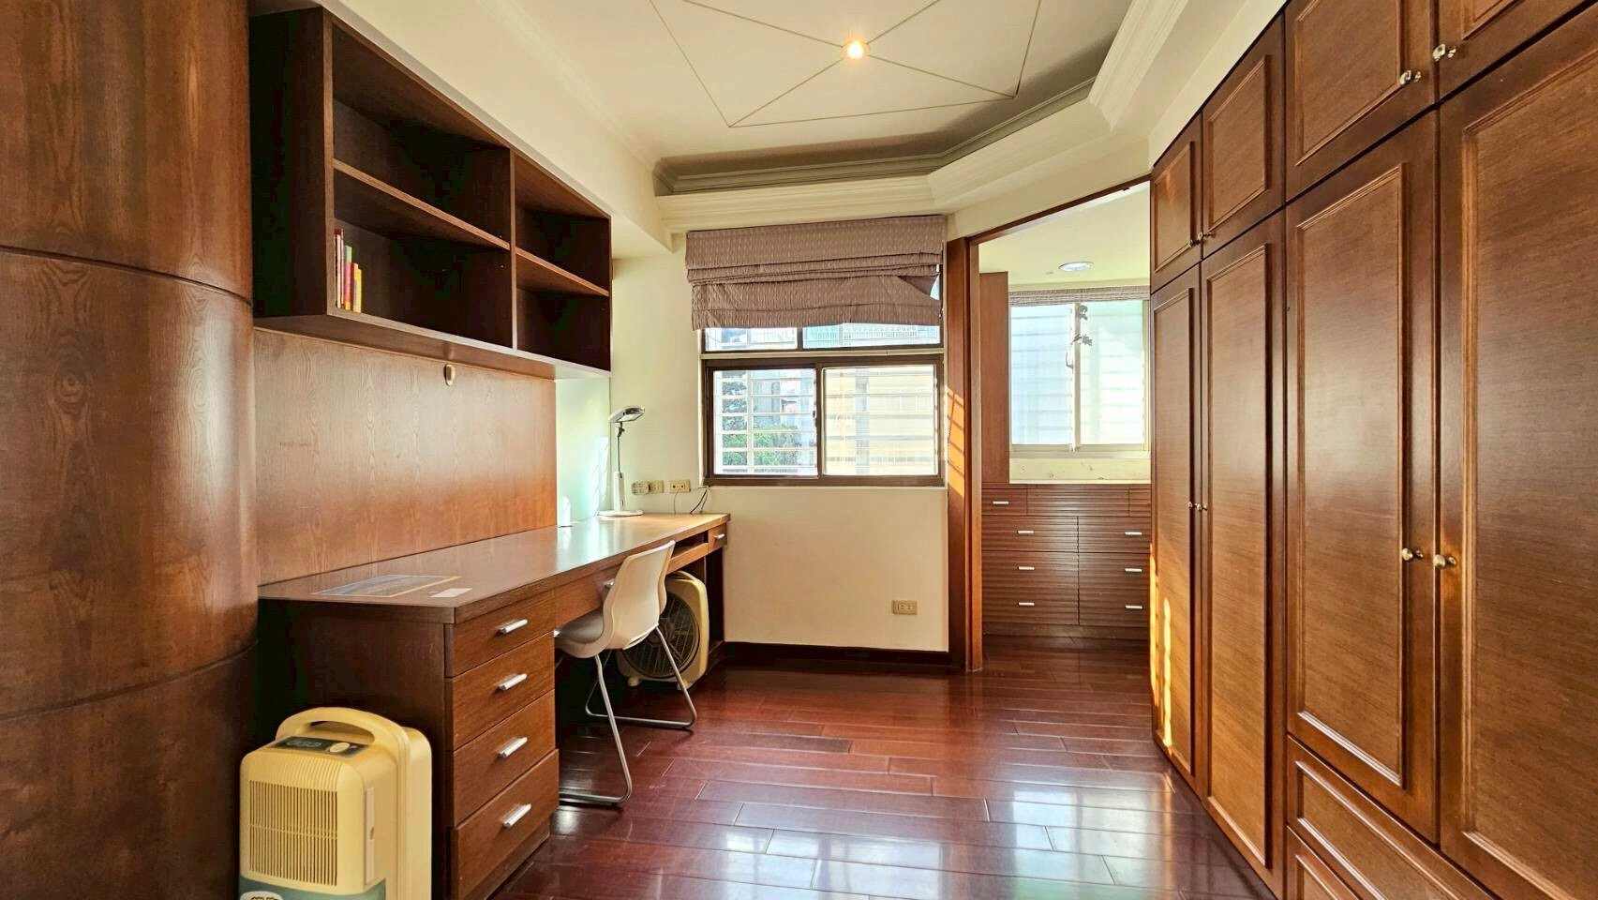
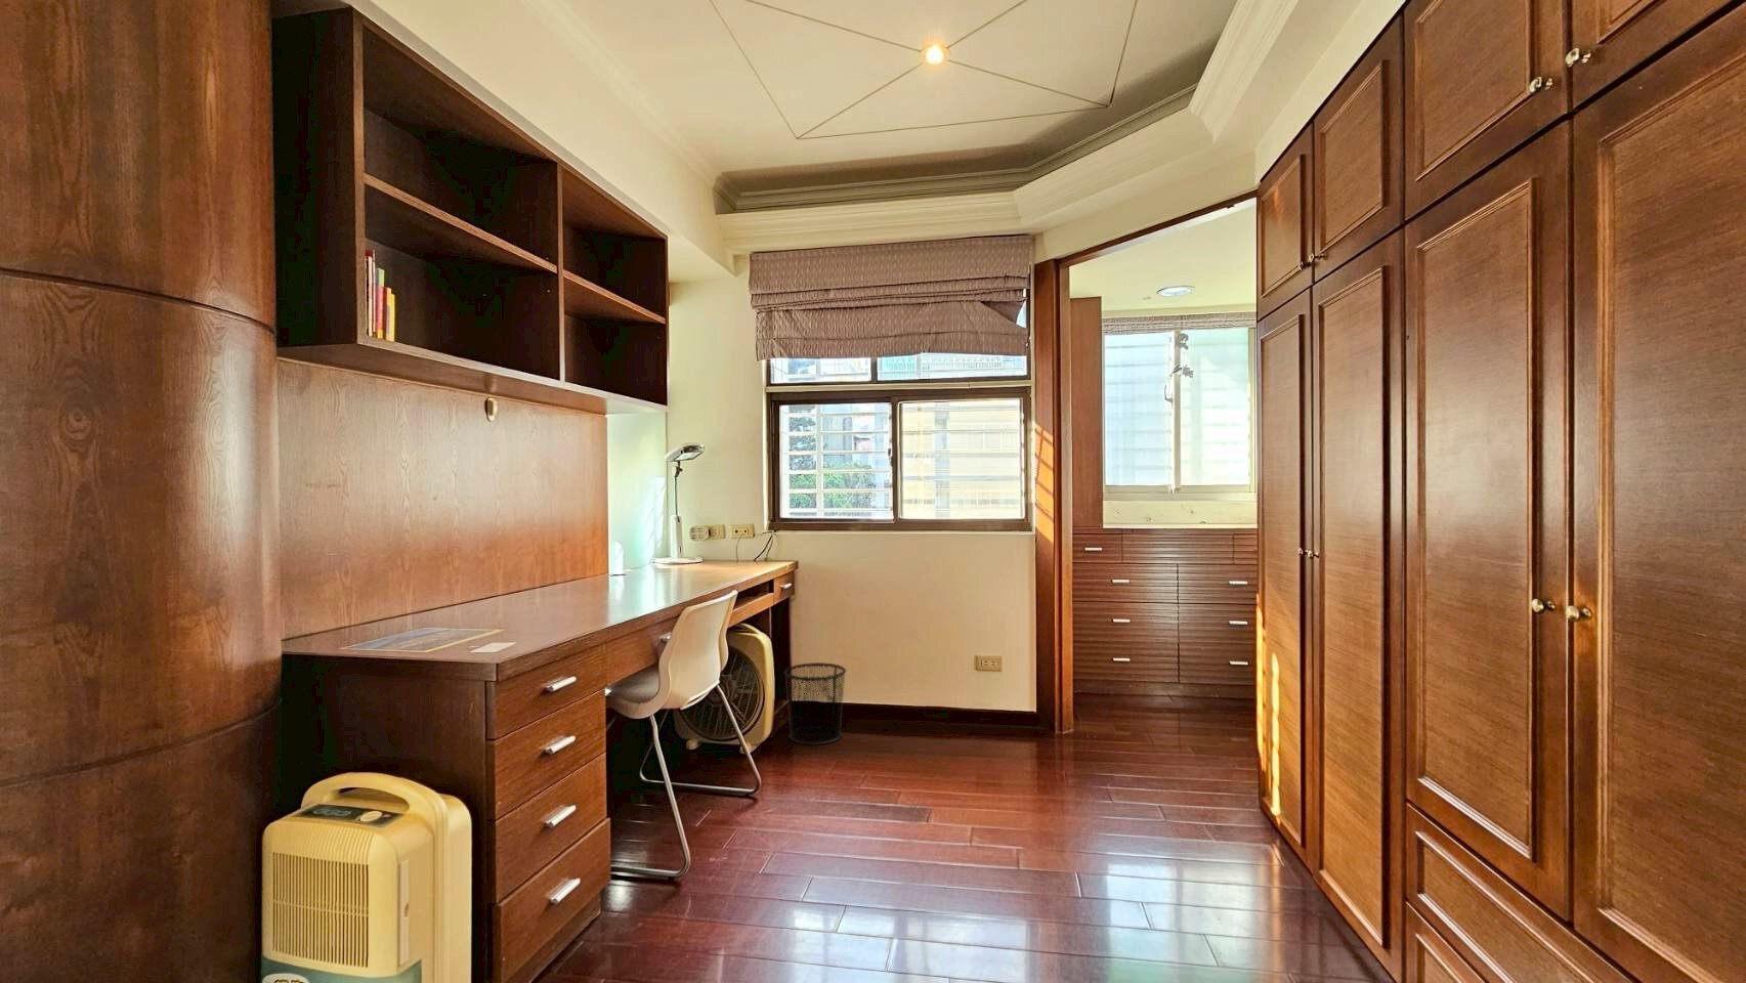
+ waste bin (814, 702)
